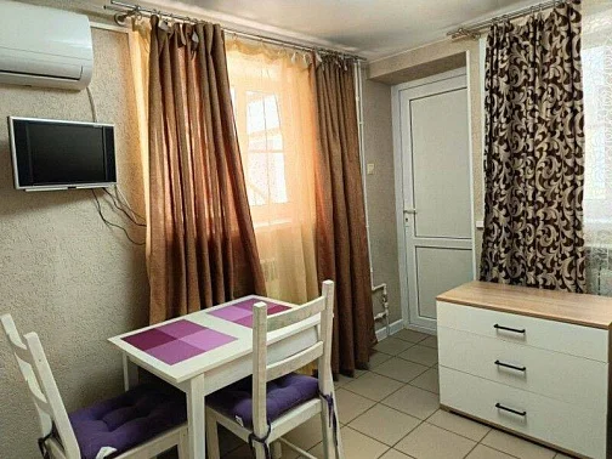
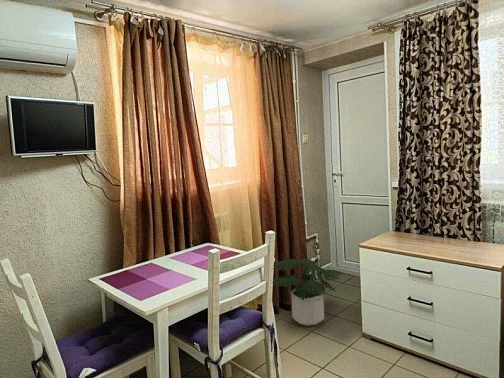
+ potted plant (309, 290)
